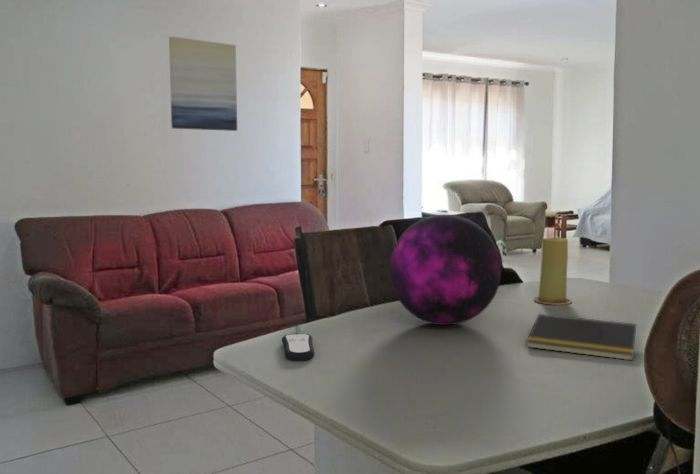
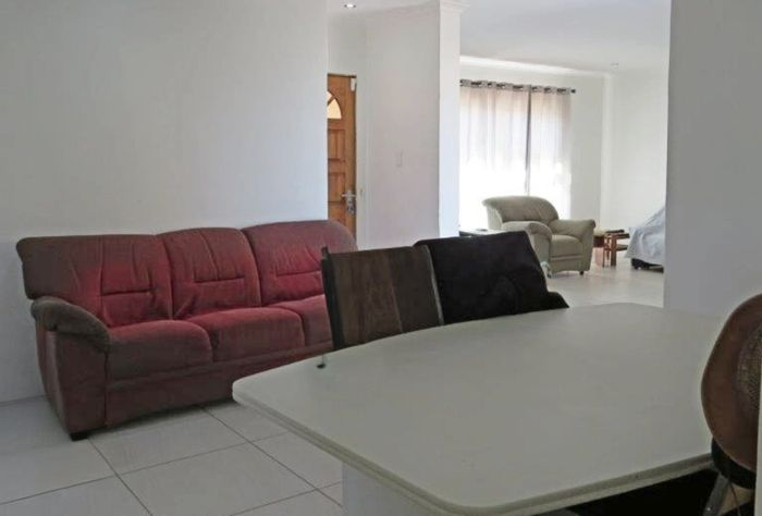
- notepad (581, 335)
- decorative orb (444, 269)
- wall art (204, 85)
- candle (553, 269)
- remote control (298, 346)
